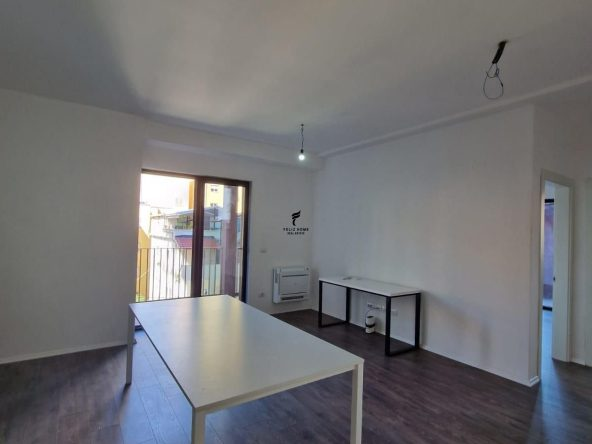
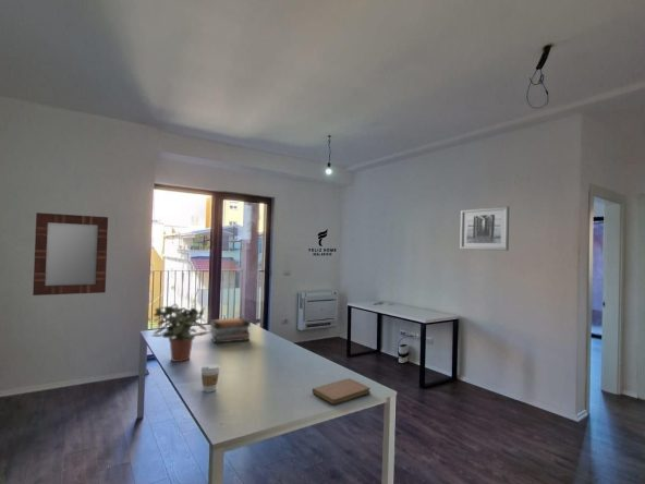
+ coffee cup (209, 377)
+ home mirror (72, 254)
+ wall art (483, 229)
+ book stack (229, 329)
+ potted plant (182, 330)
+ notebook (341, 390)
